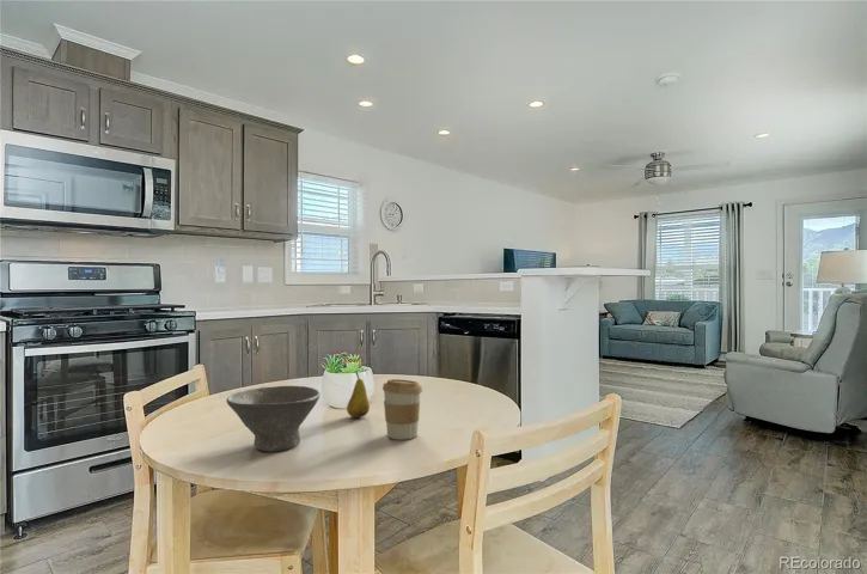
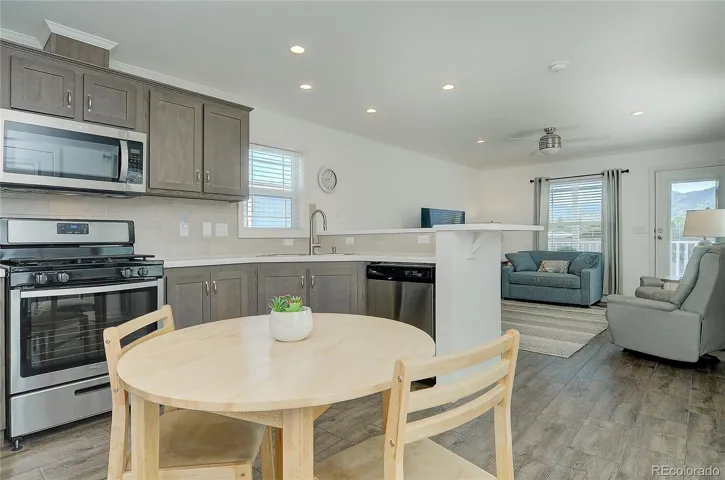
- coffee cup (402, 407)
- bowl (274, 419)
- fruit (358, 393)
